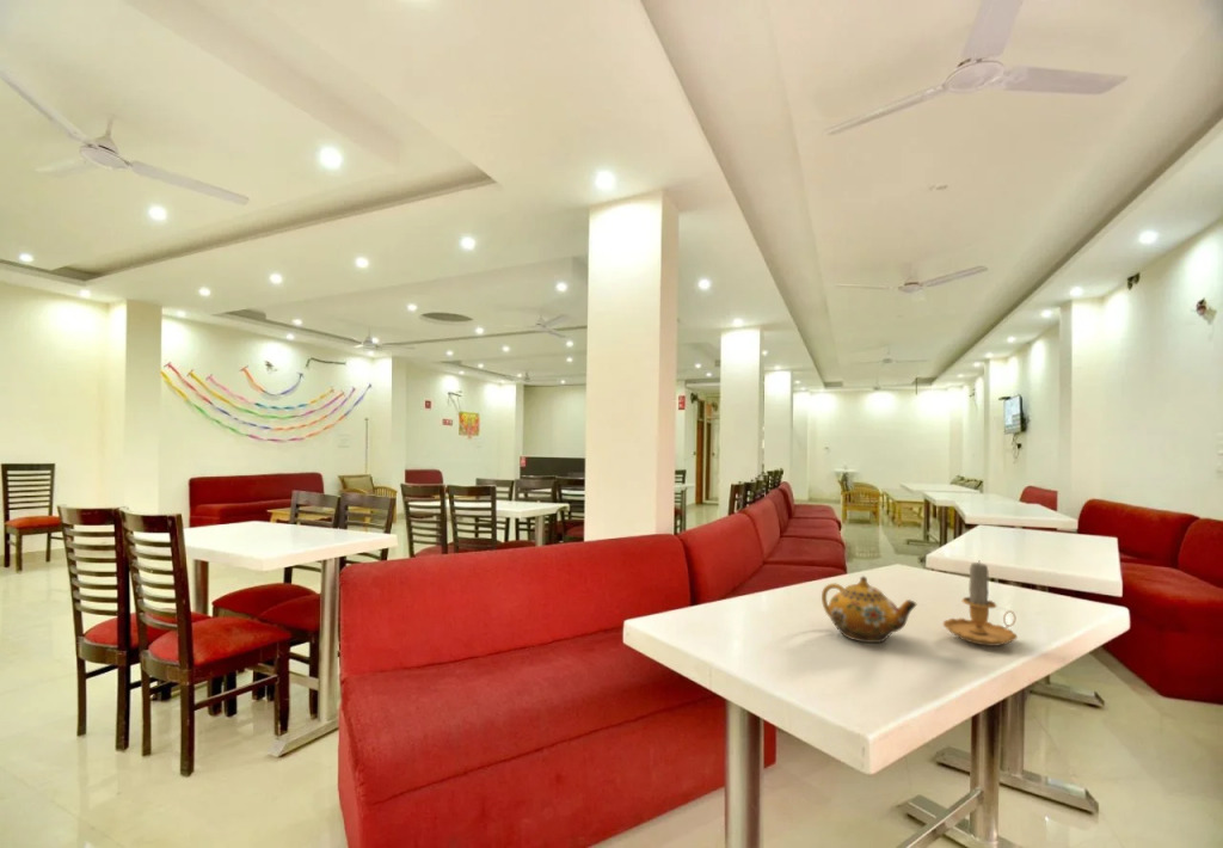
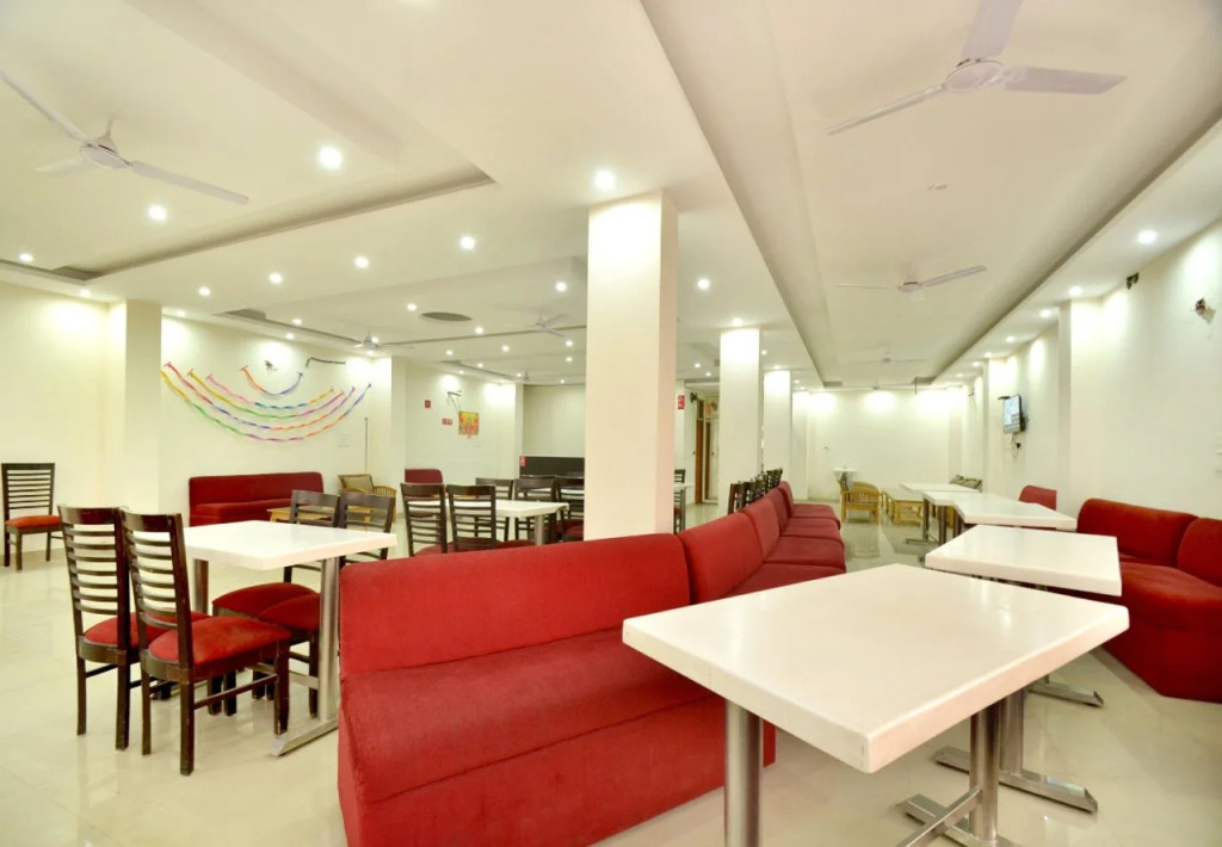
- candle (984, 598)
- teapot (864, 606)
